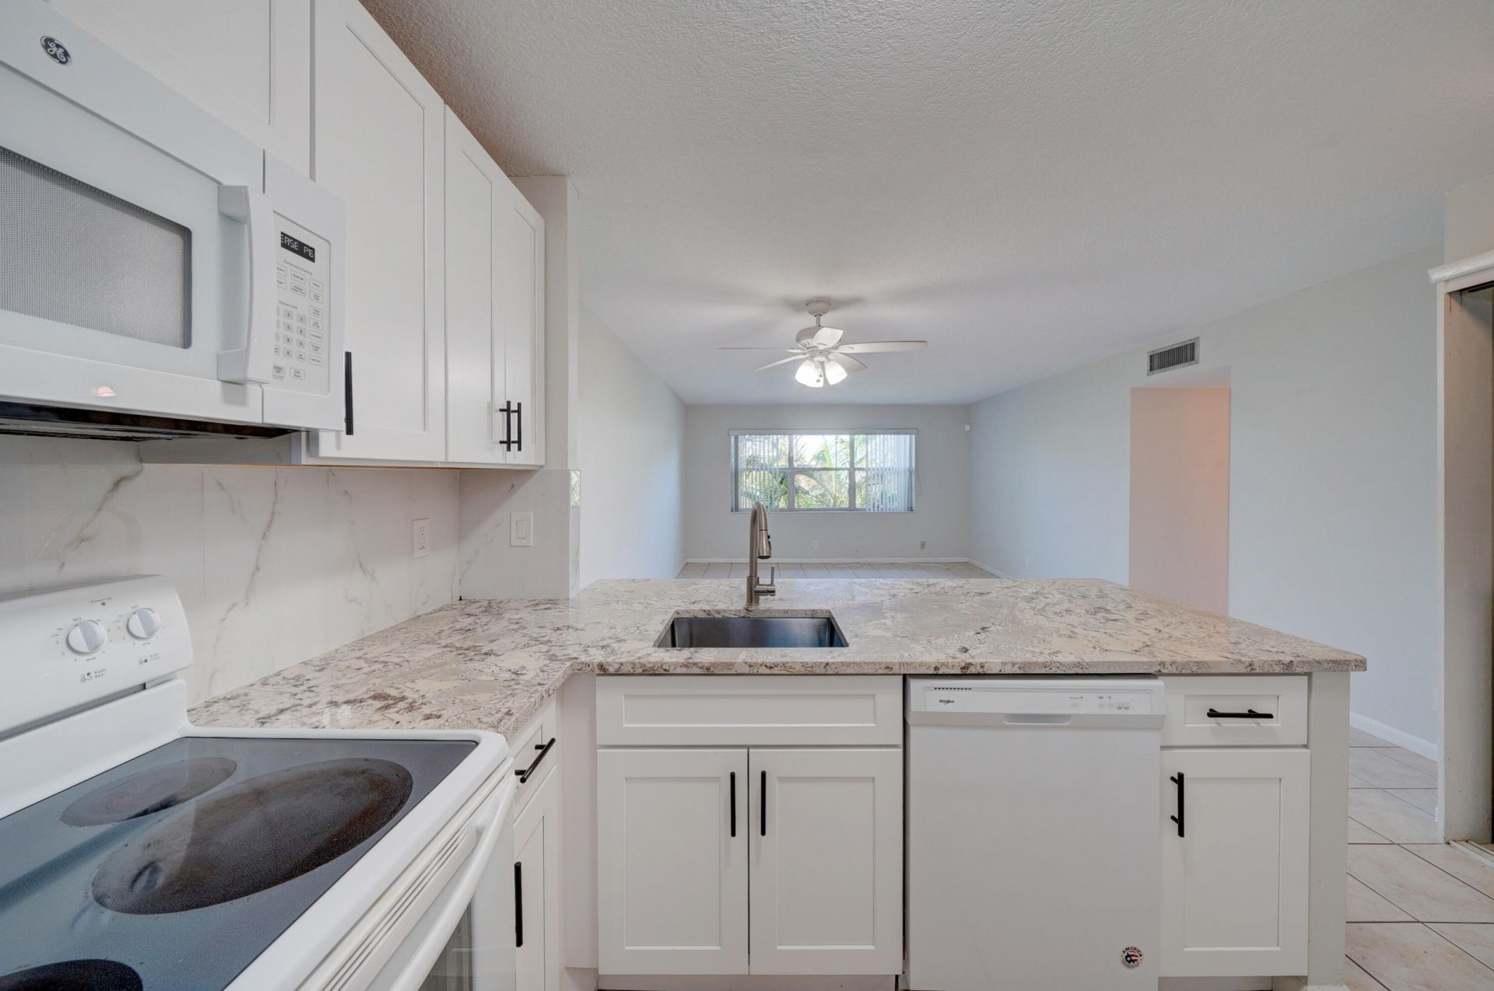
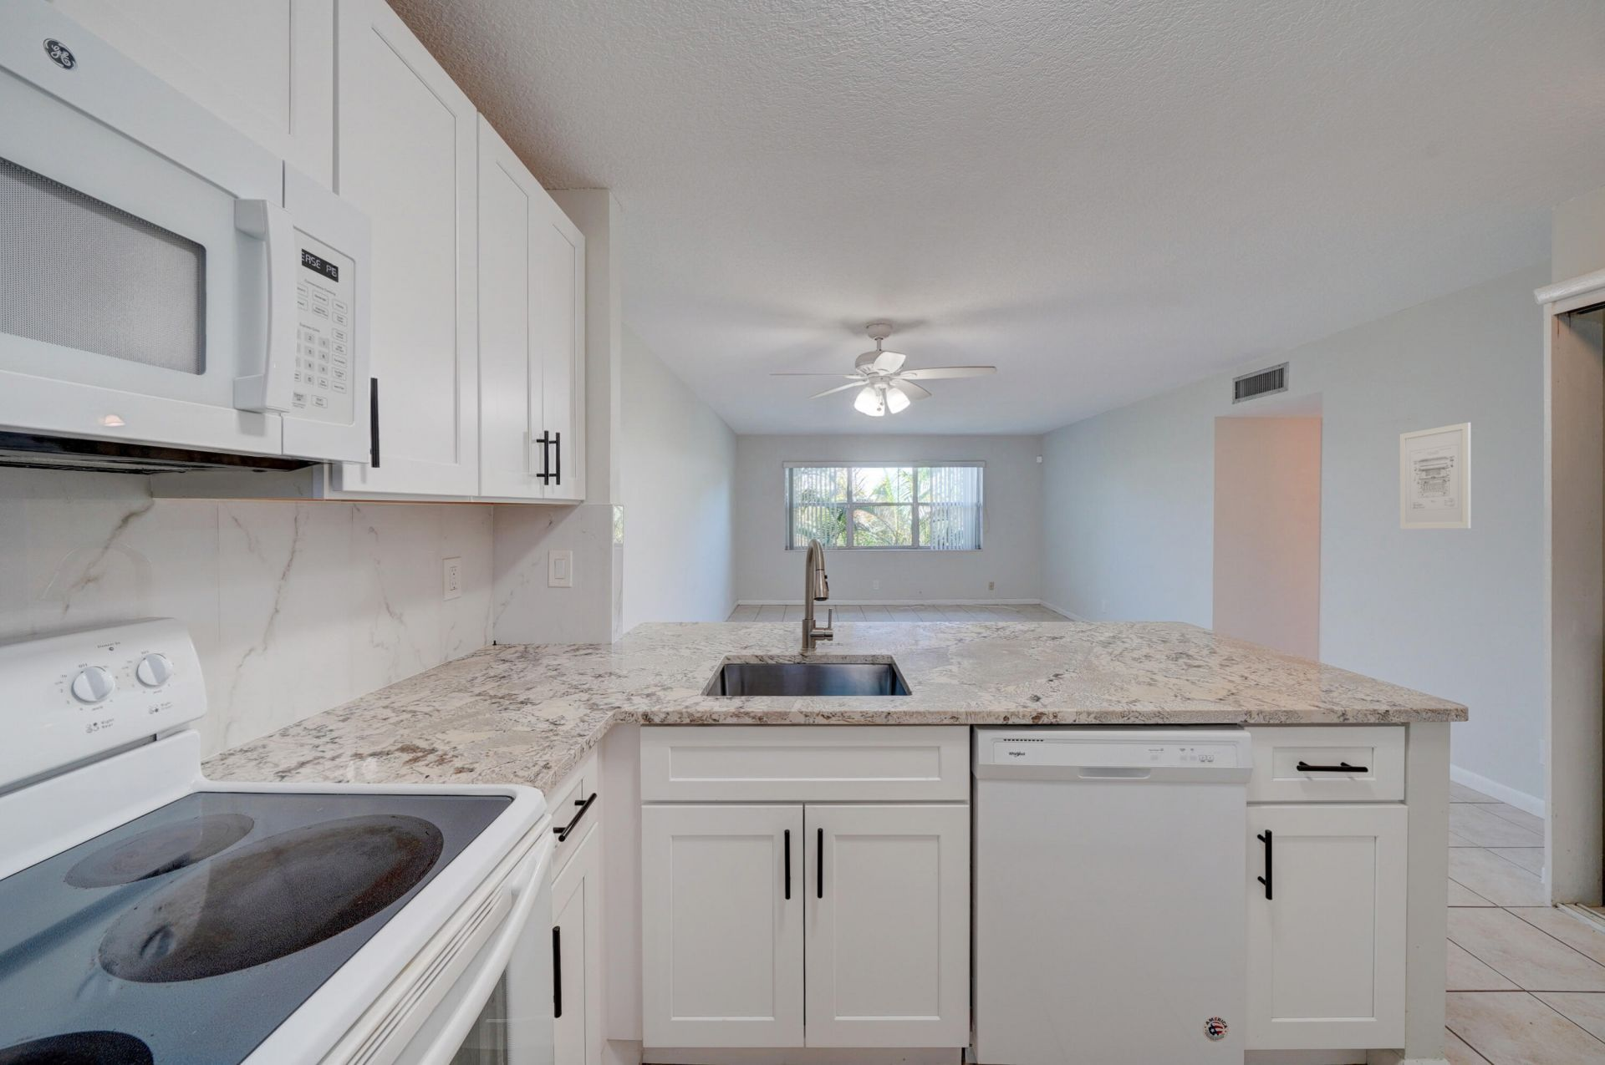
+ wall art (1433, 479)
